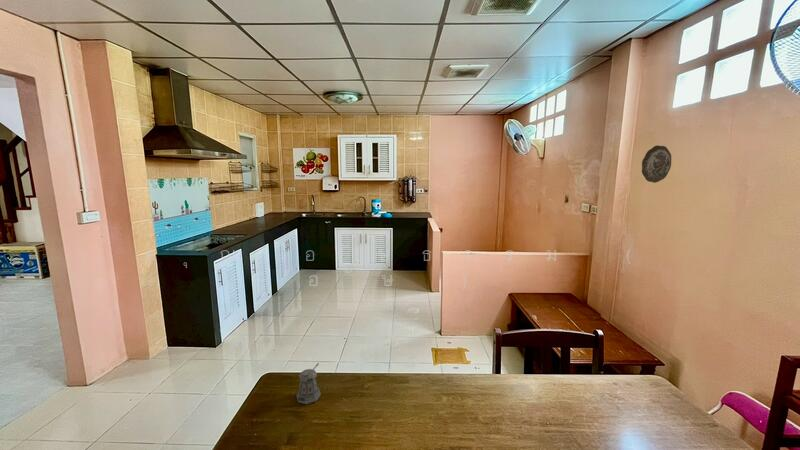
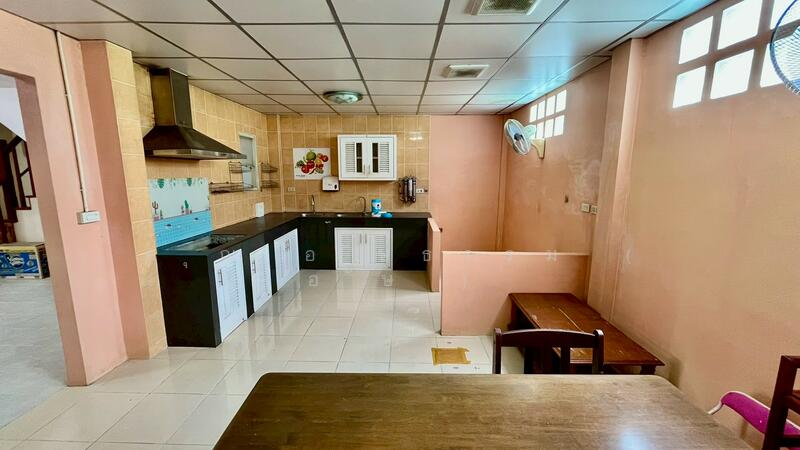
- pepper shaker (309, 382)
- decorative plate (657, 164)
